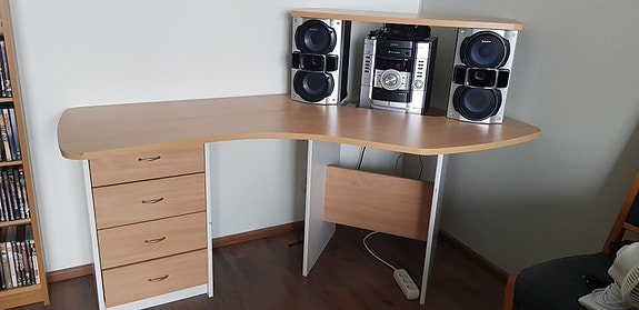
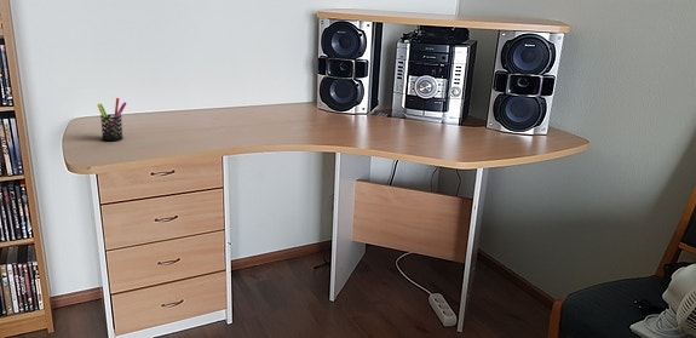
+ pen holder (110, 118)
